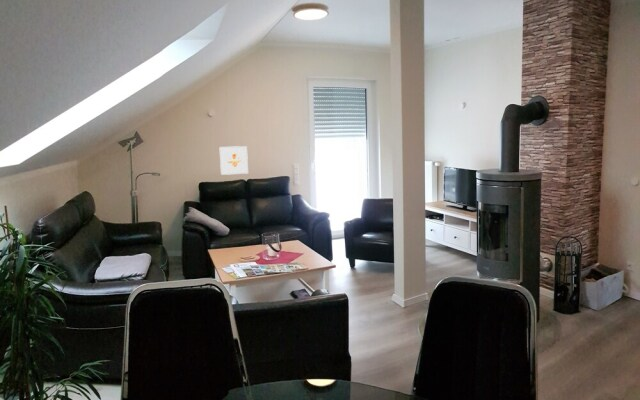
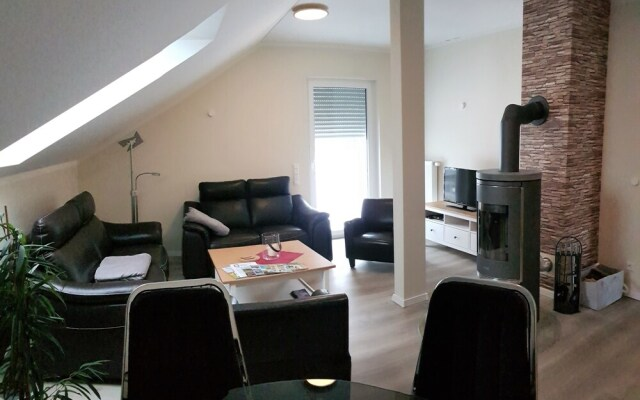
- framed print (234, 160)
